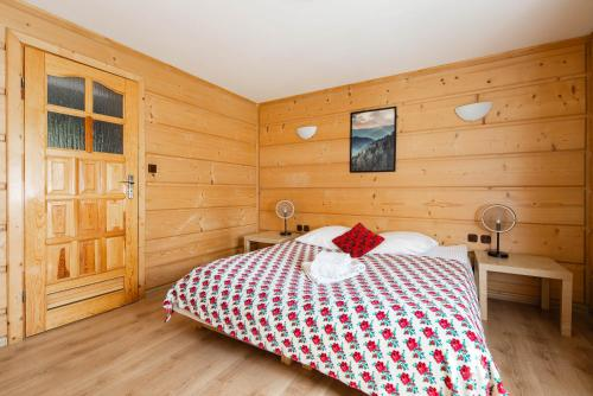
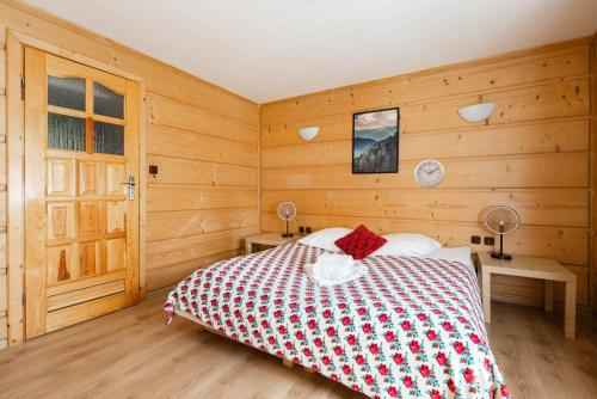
+ wall clock (429, 173)
